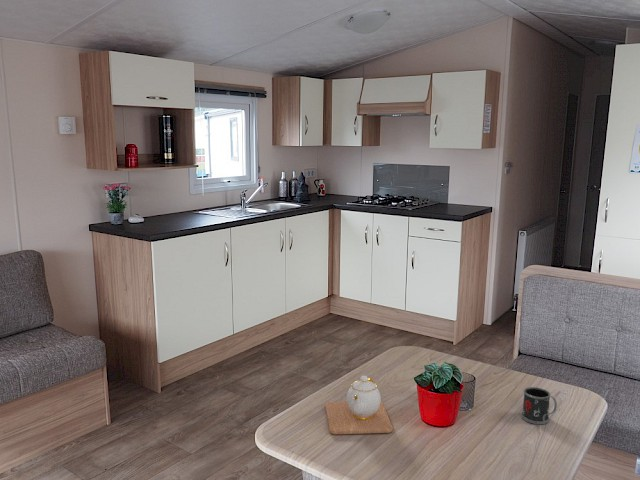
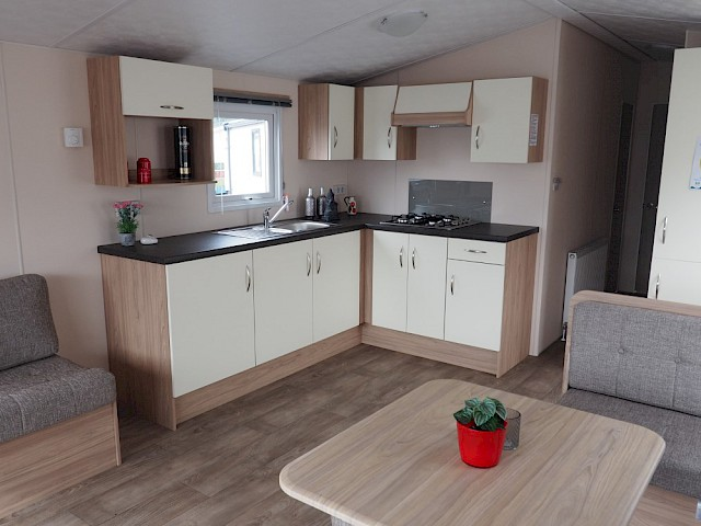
- mug (540, 405)
- teapot (357, 397)
